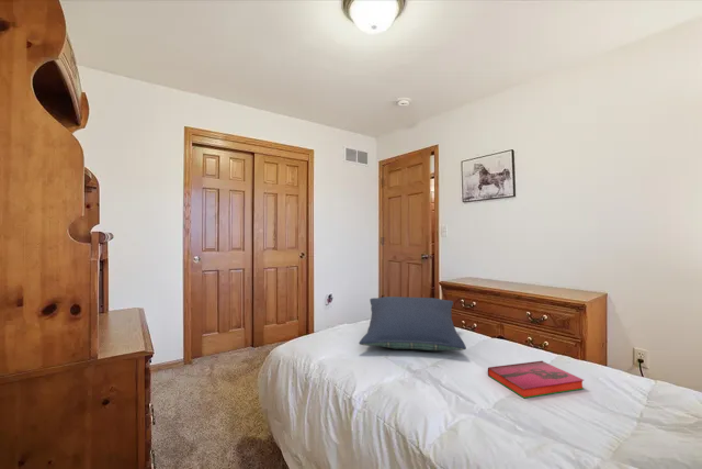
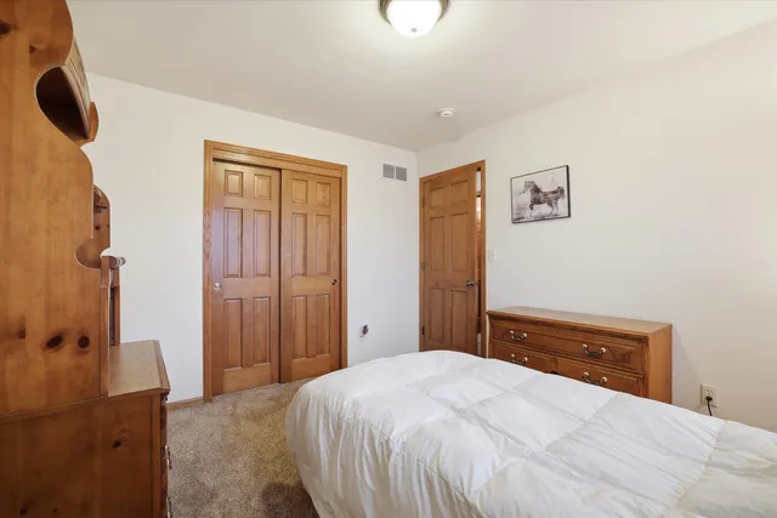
- pillow (410, 321)
- hardback book (533, 377)
